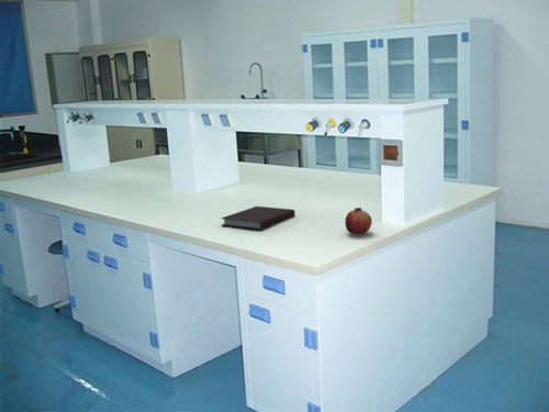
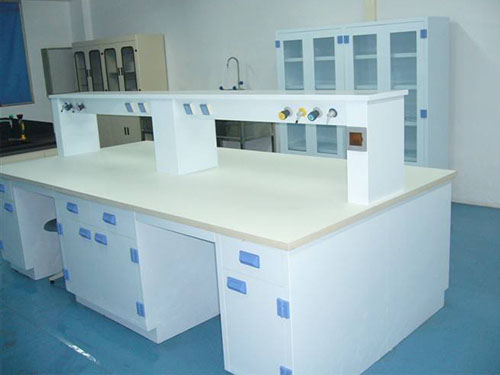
- fruit (358, 221)
- notebook (258, 216)
